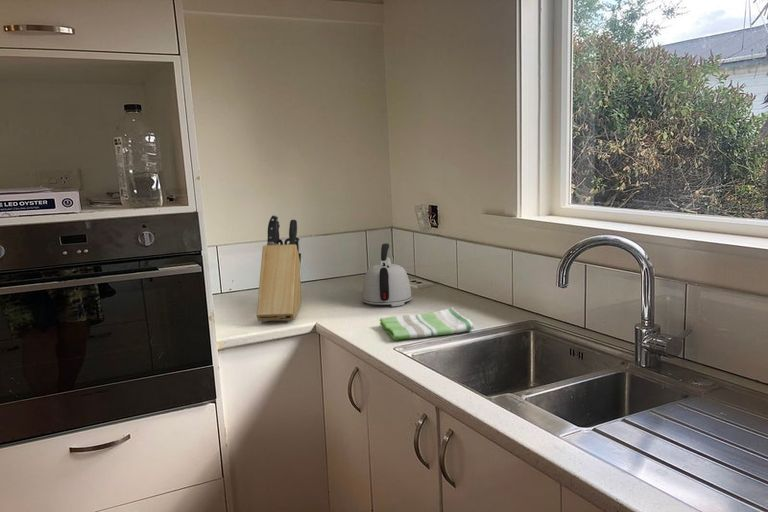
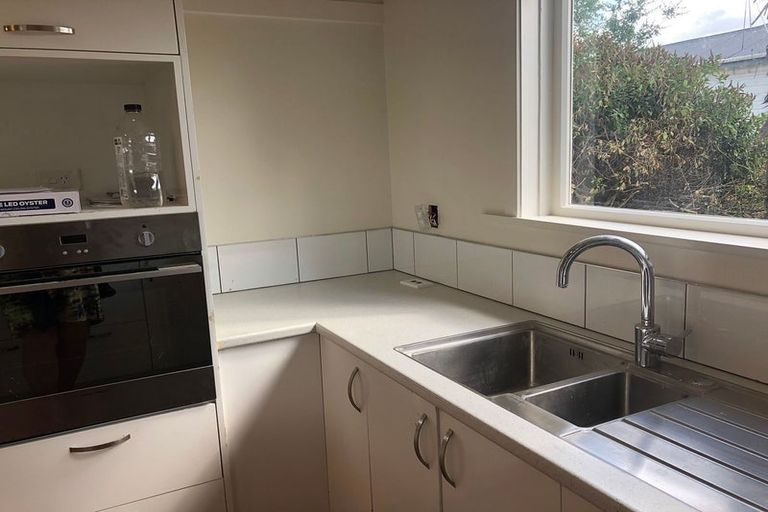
- kettle (386, 272)
- dish towel (425, 322)
- knife block (280, 264)
